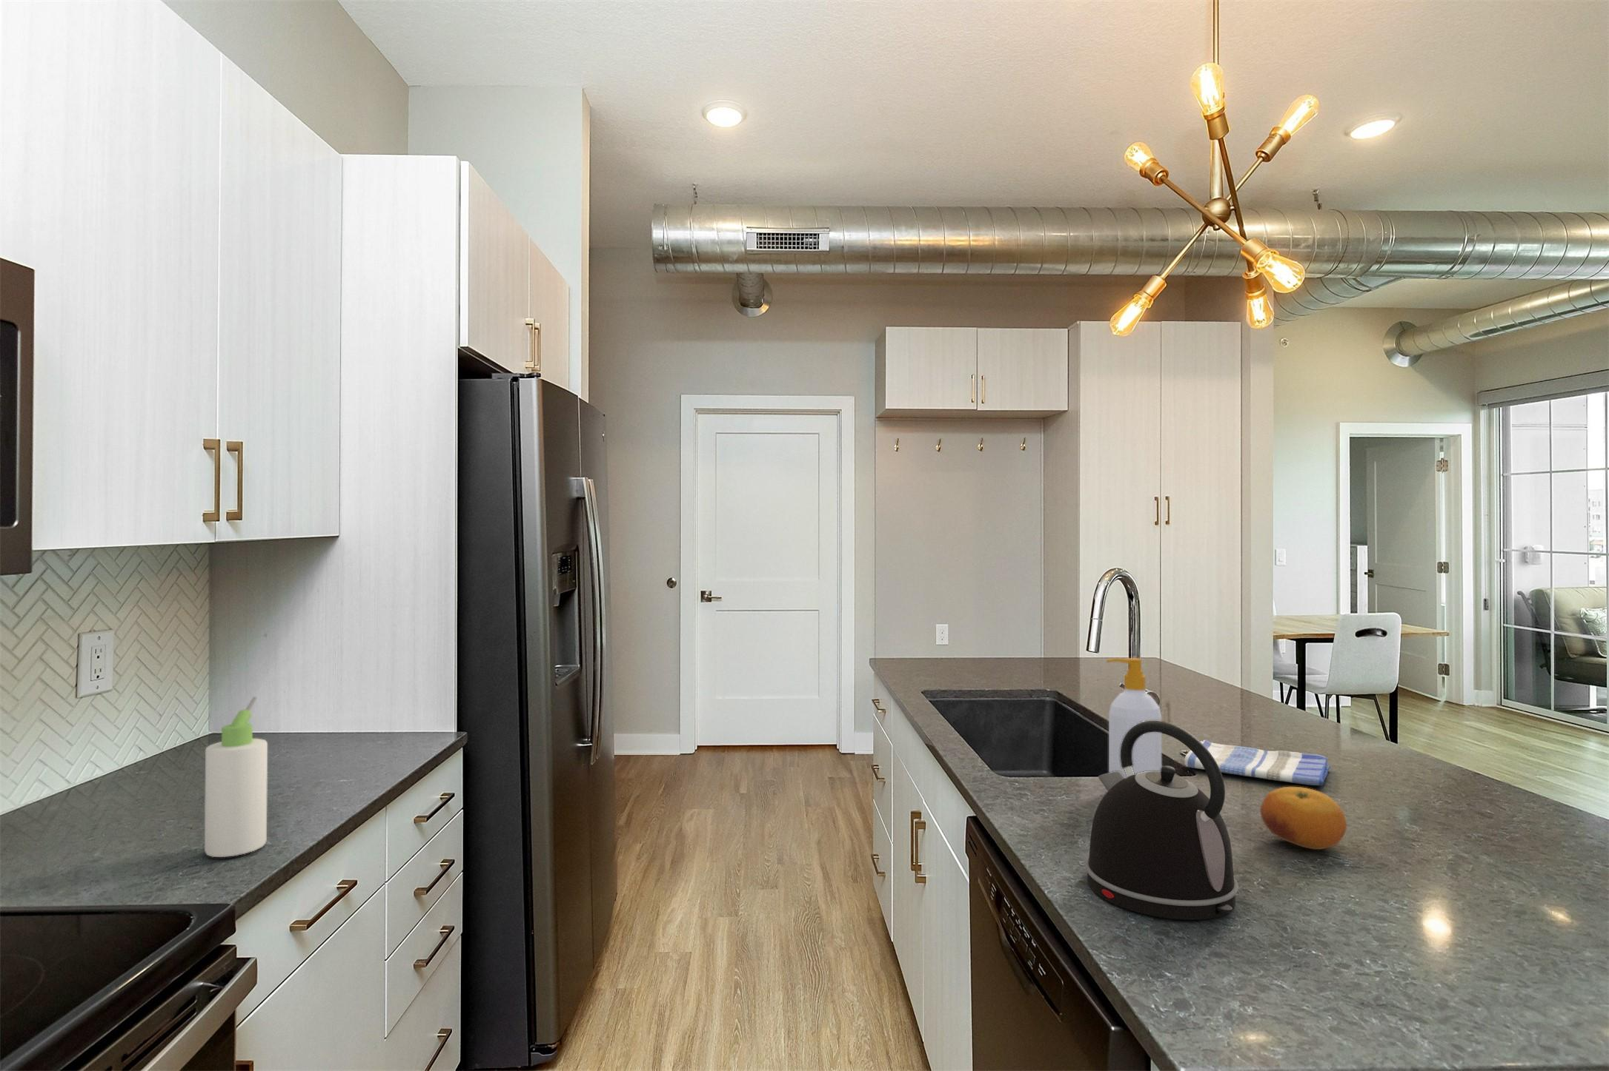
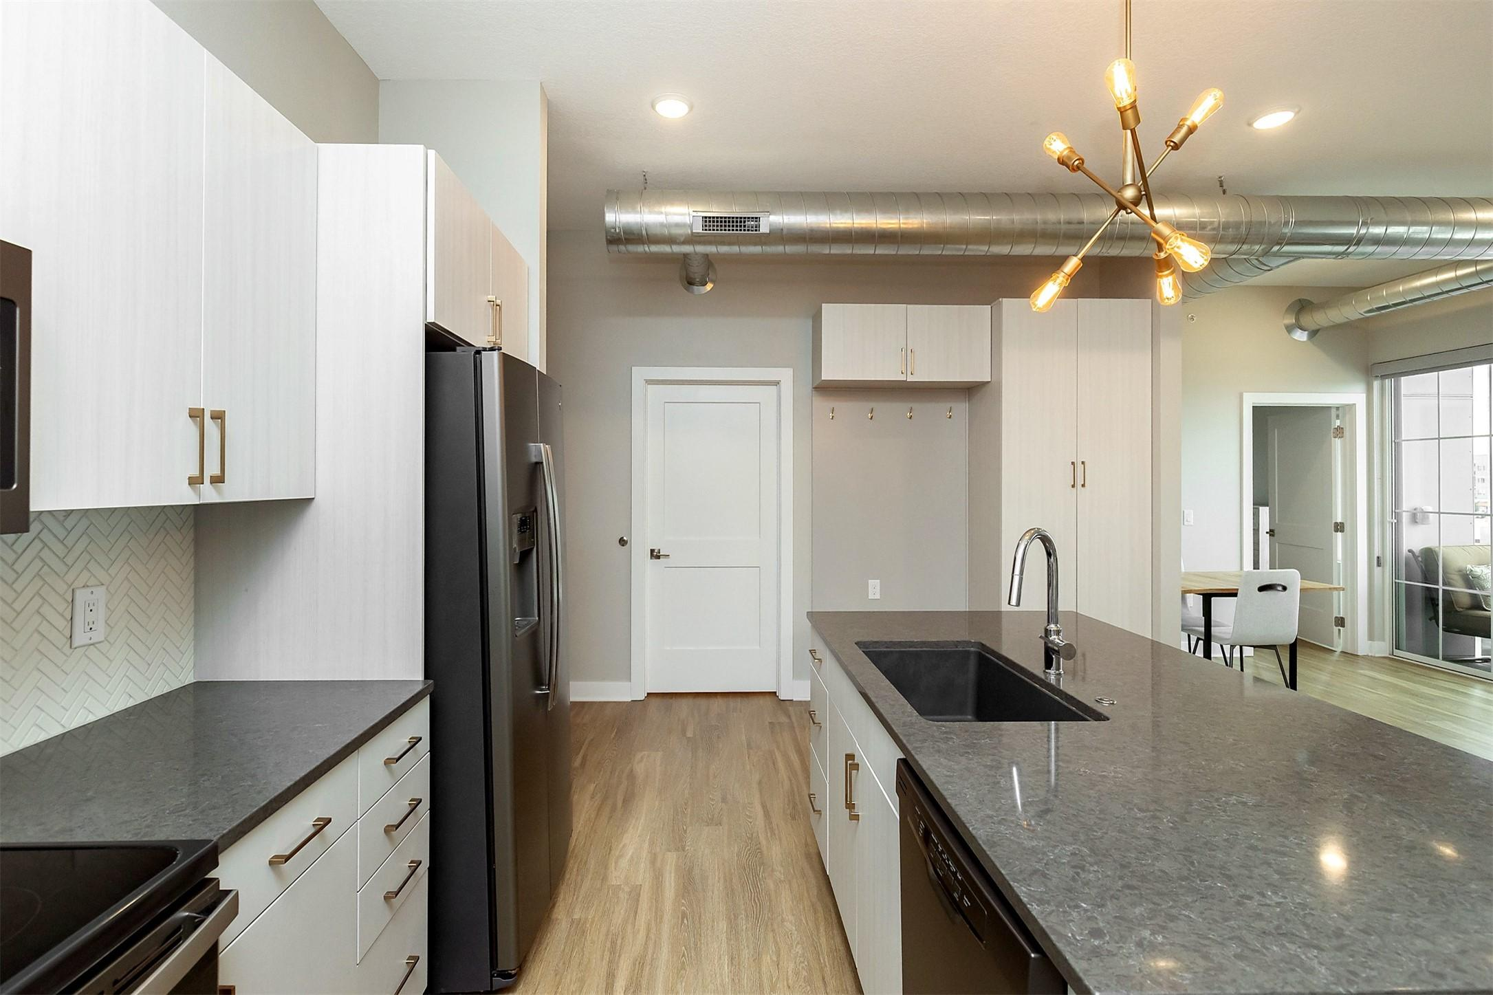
- soap bottle (1133, 726)
- kettle (1160, 804)
- dish towel (1255, 761)
- bottle (238, 775)
- fruit (1303, 816)
